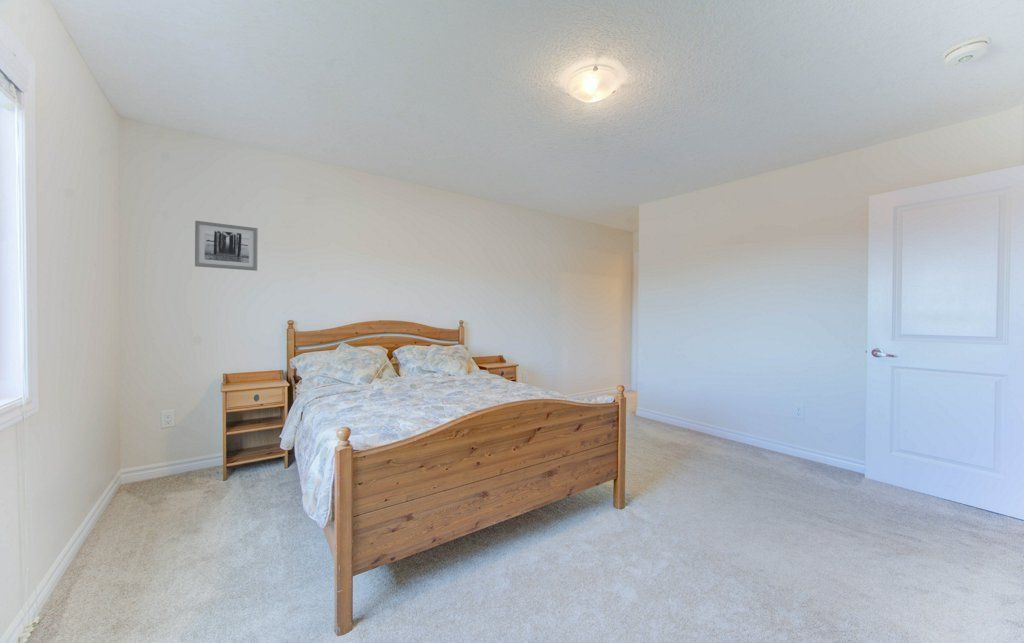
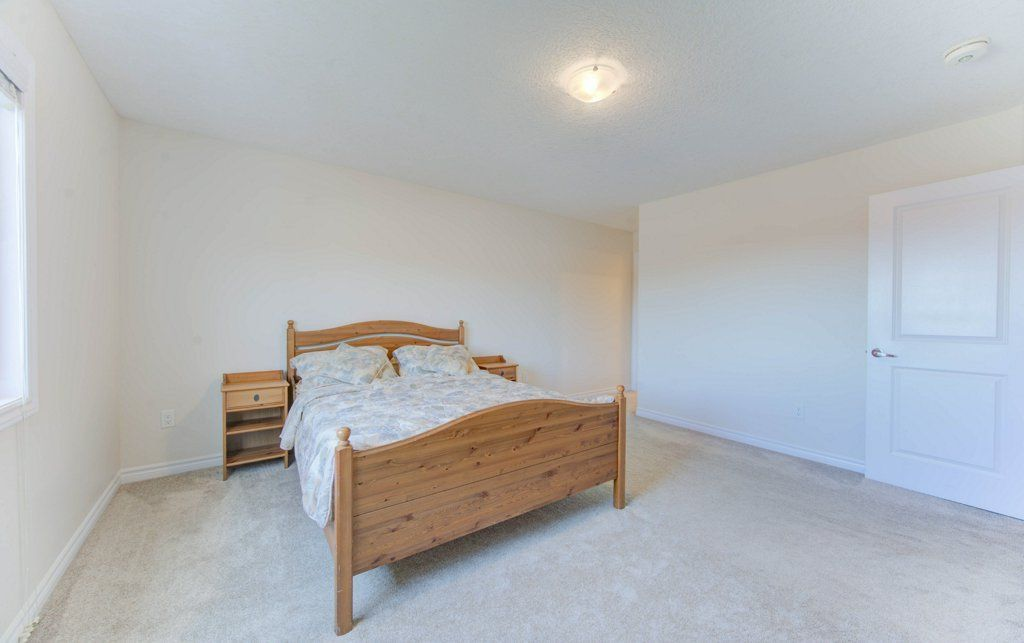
- wall art (227, 246)
